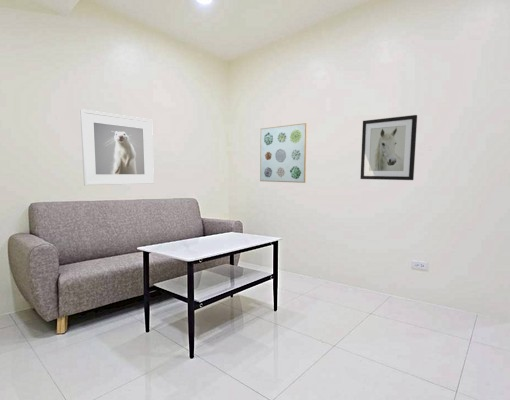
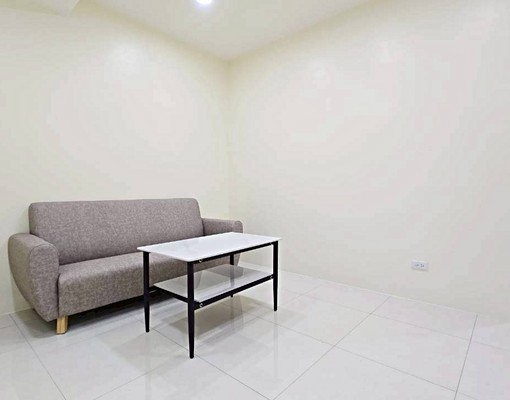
- wall art (387, 149)
- wall art (281, 154)
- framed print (120, 150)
